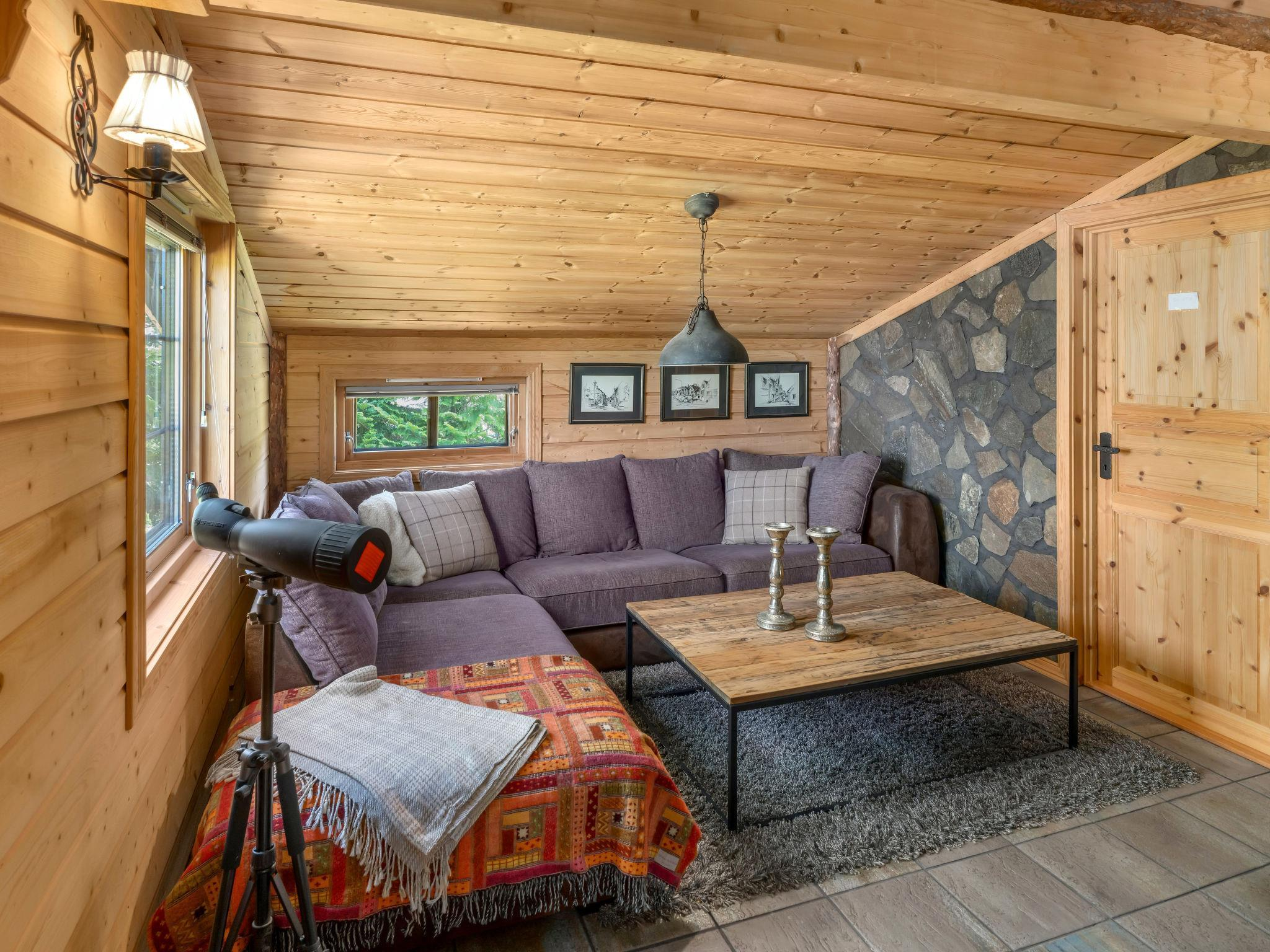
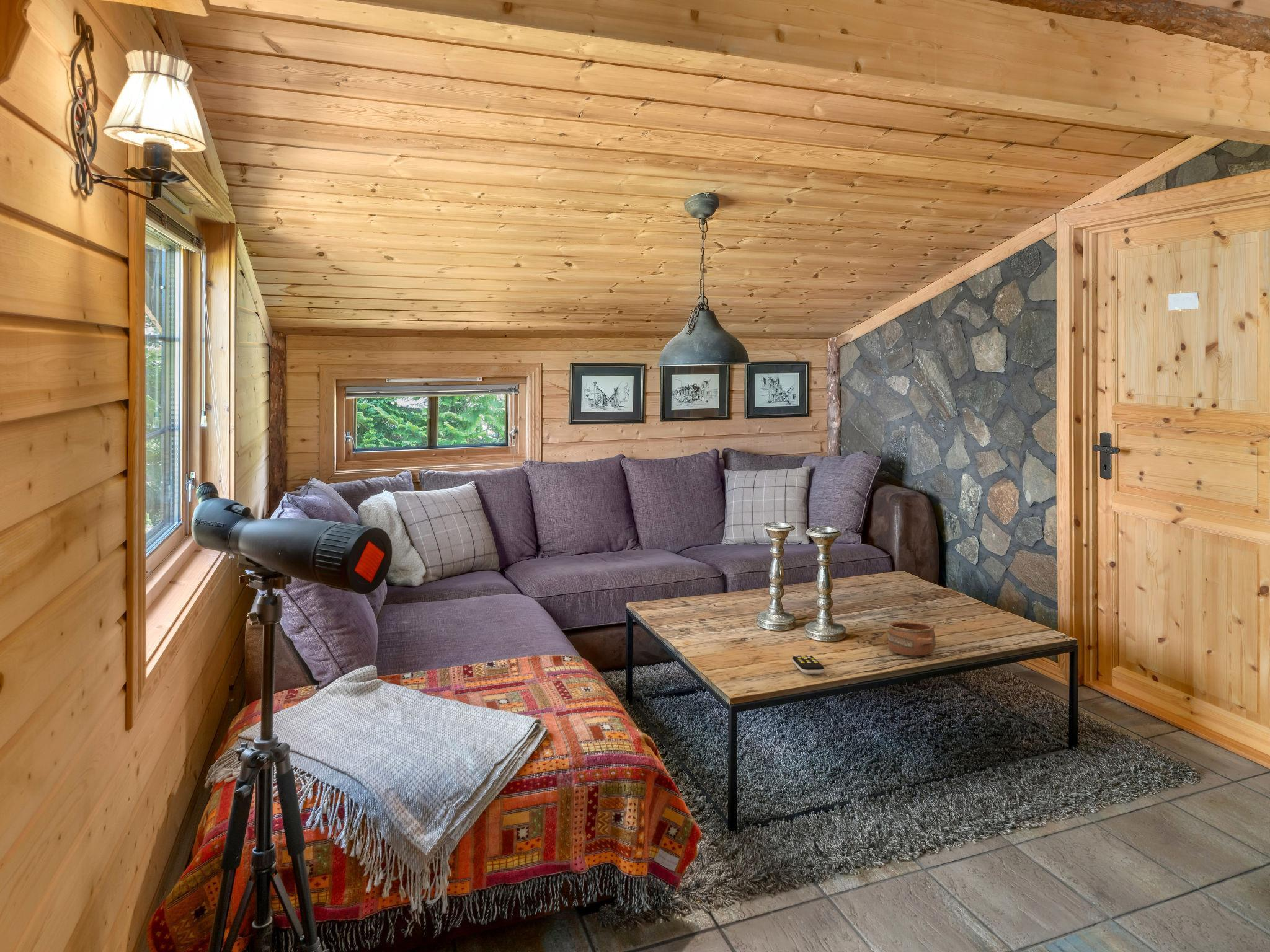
+ pottery (911, 638)
+ remote control (807, 664)
